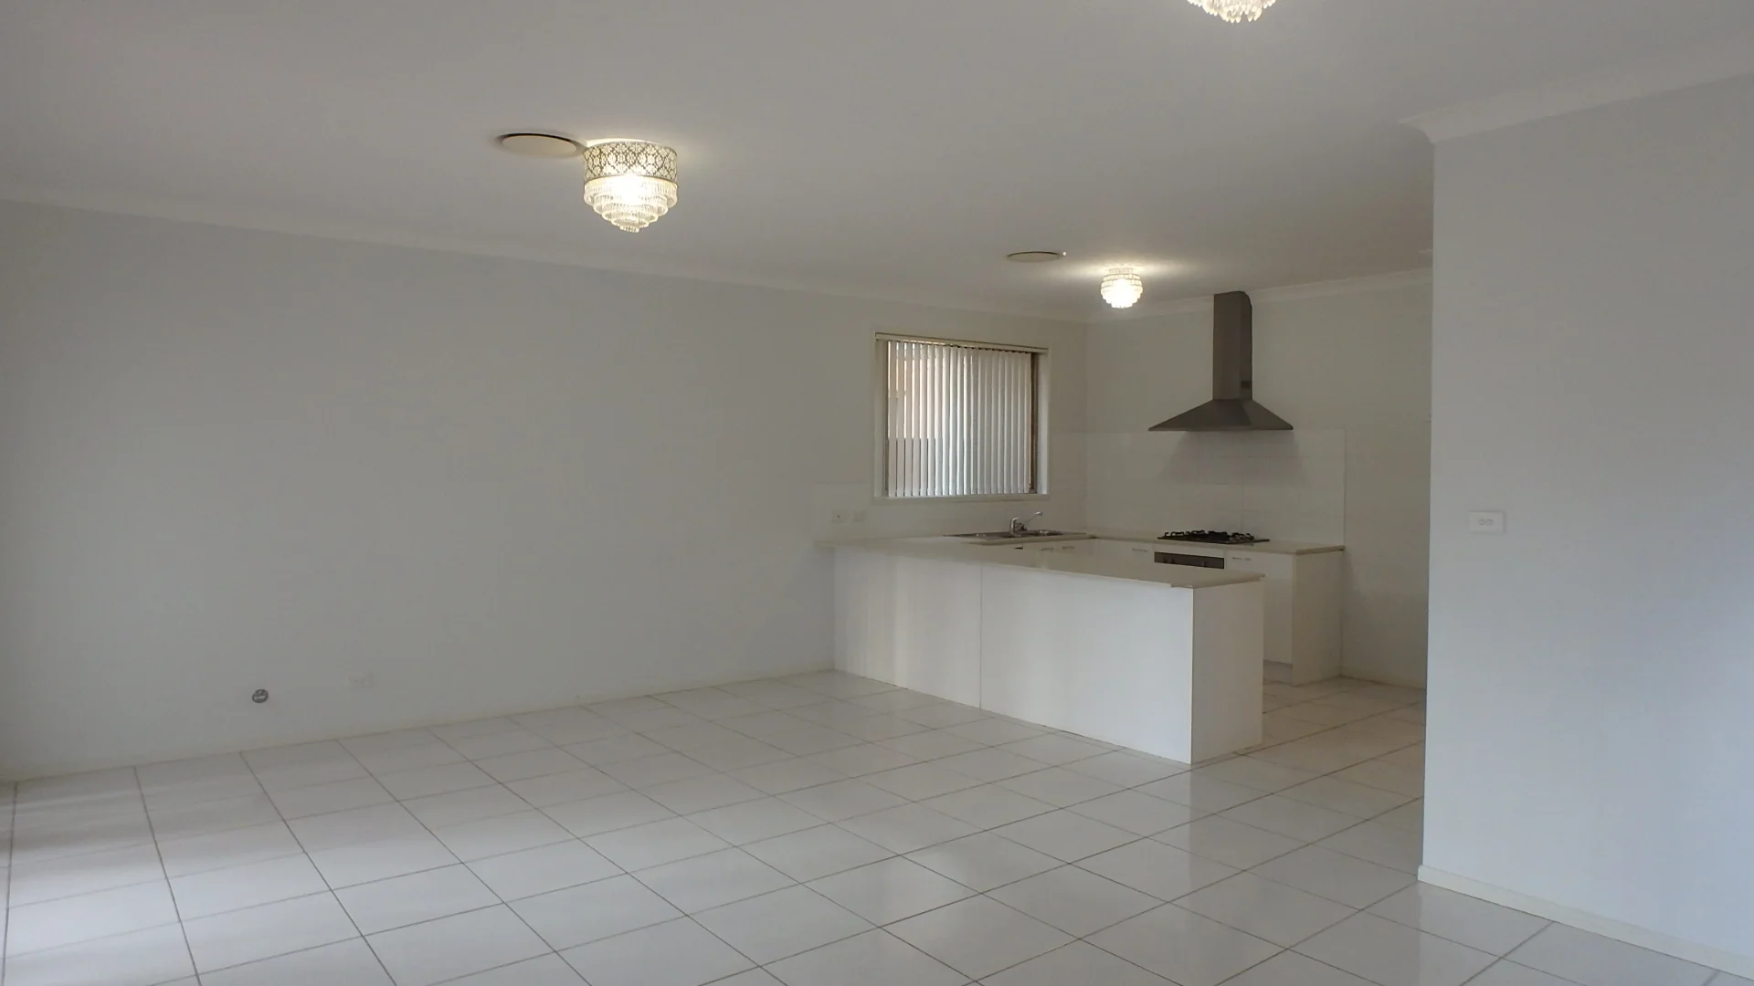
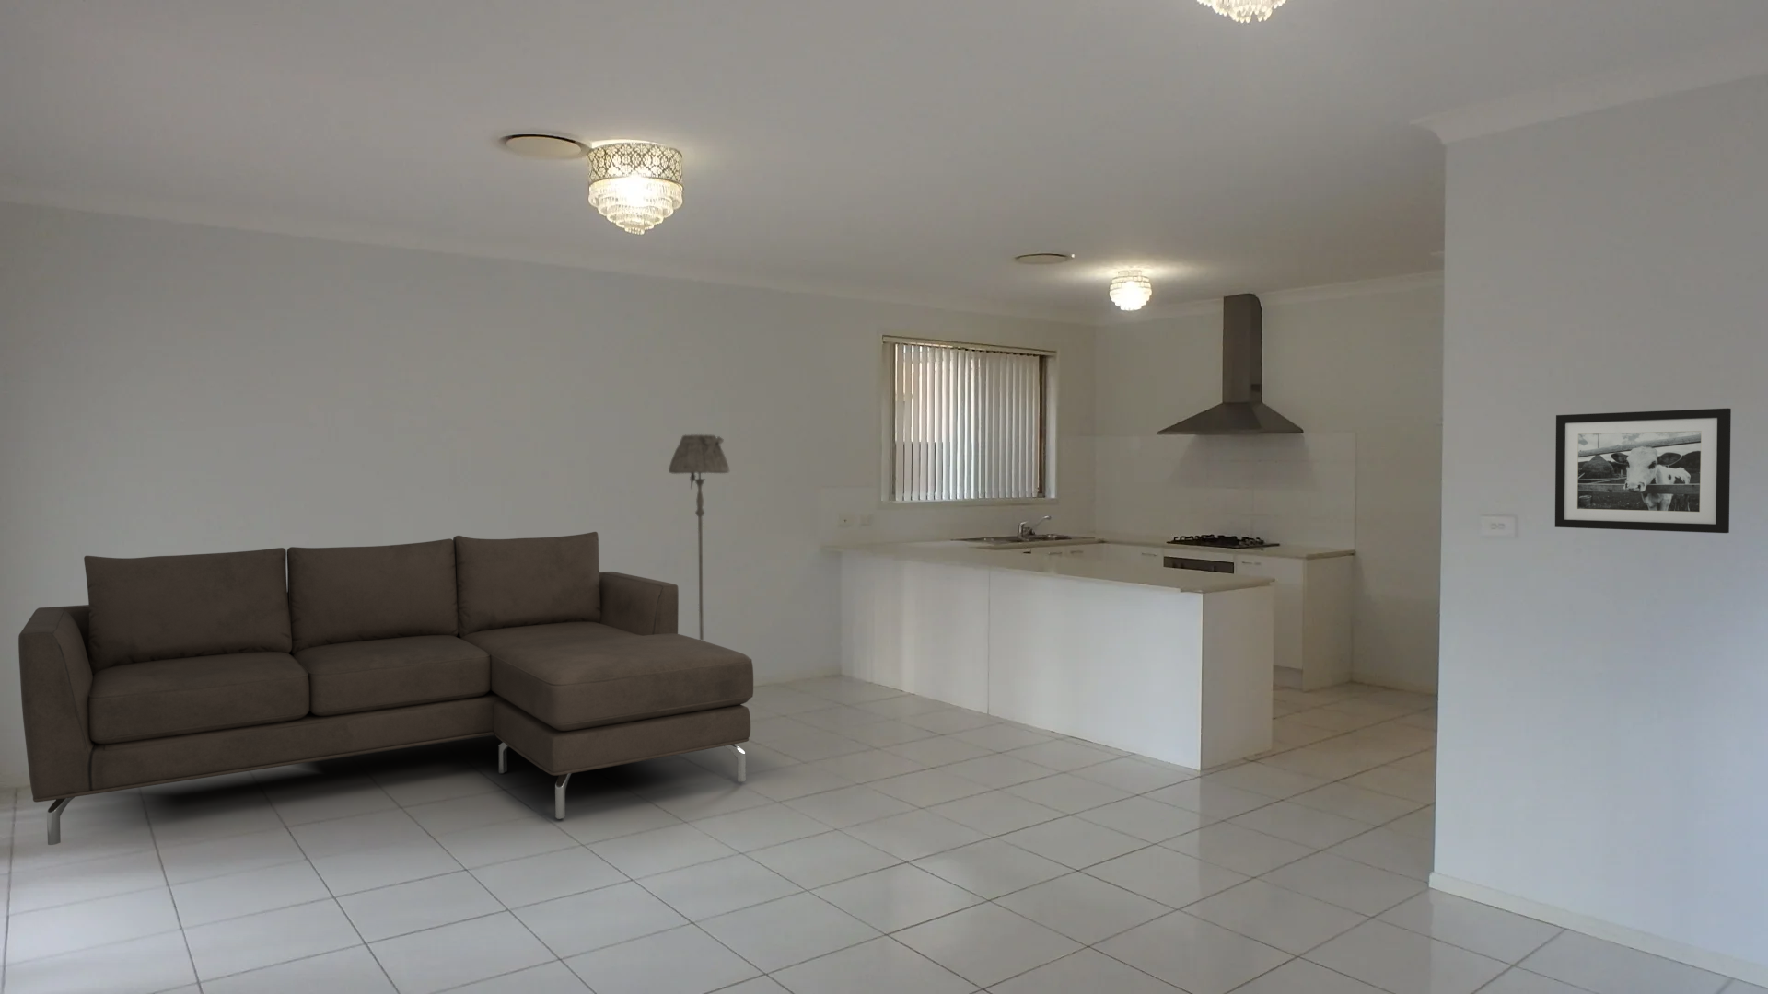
+ picture frame (1637, 471)
+ sofa (403, 665)
+ floor lamp (699, 569)
